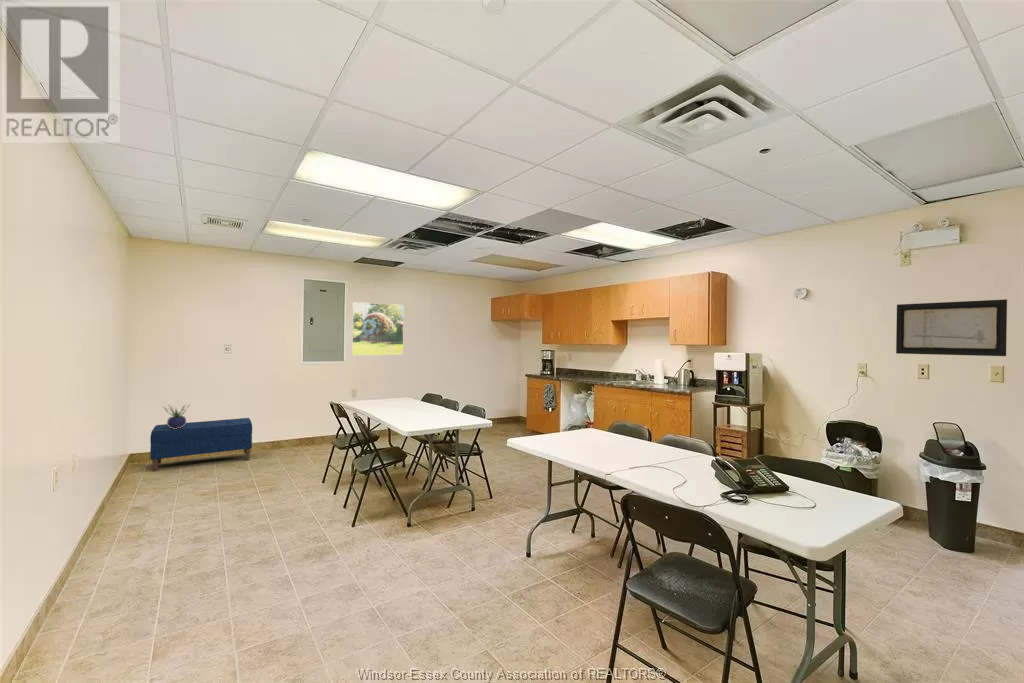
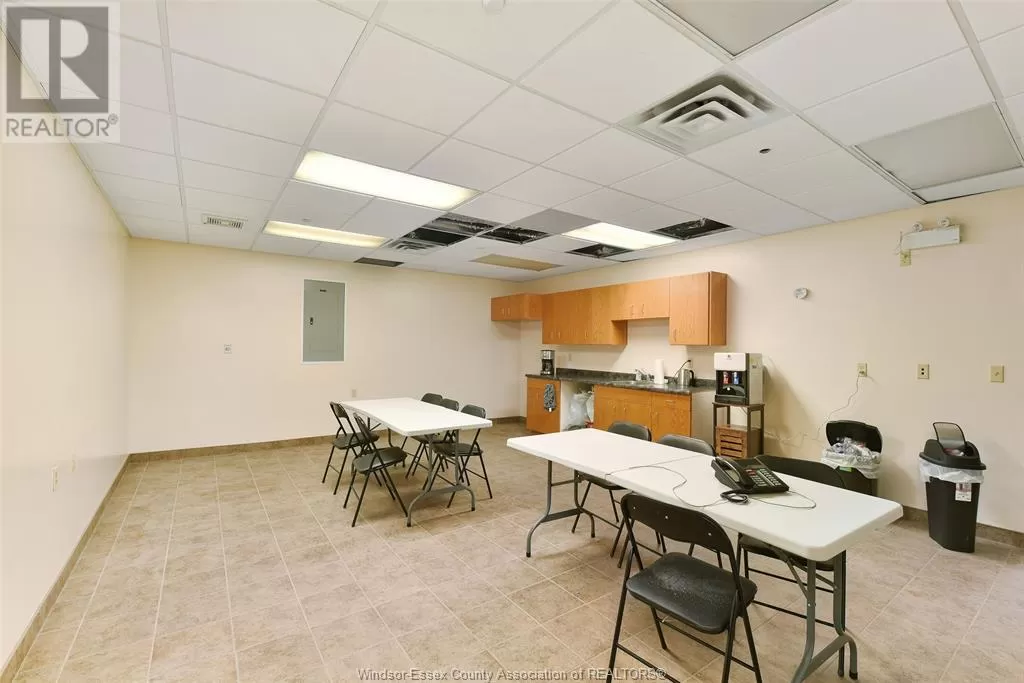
- bench (204, 442)
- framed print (378, 329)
- potted plant (175, 415)
- wall art (947, 328)
